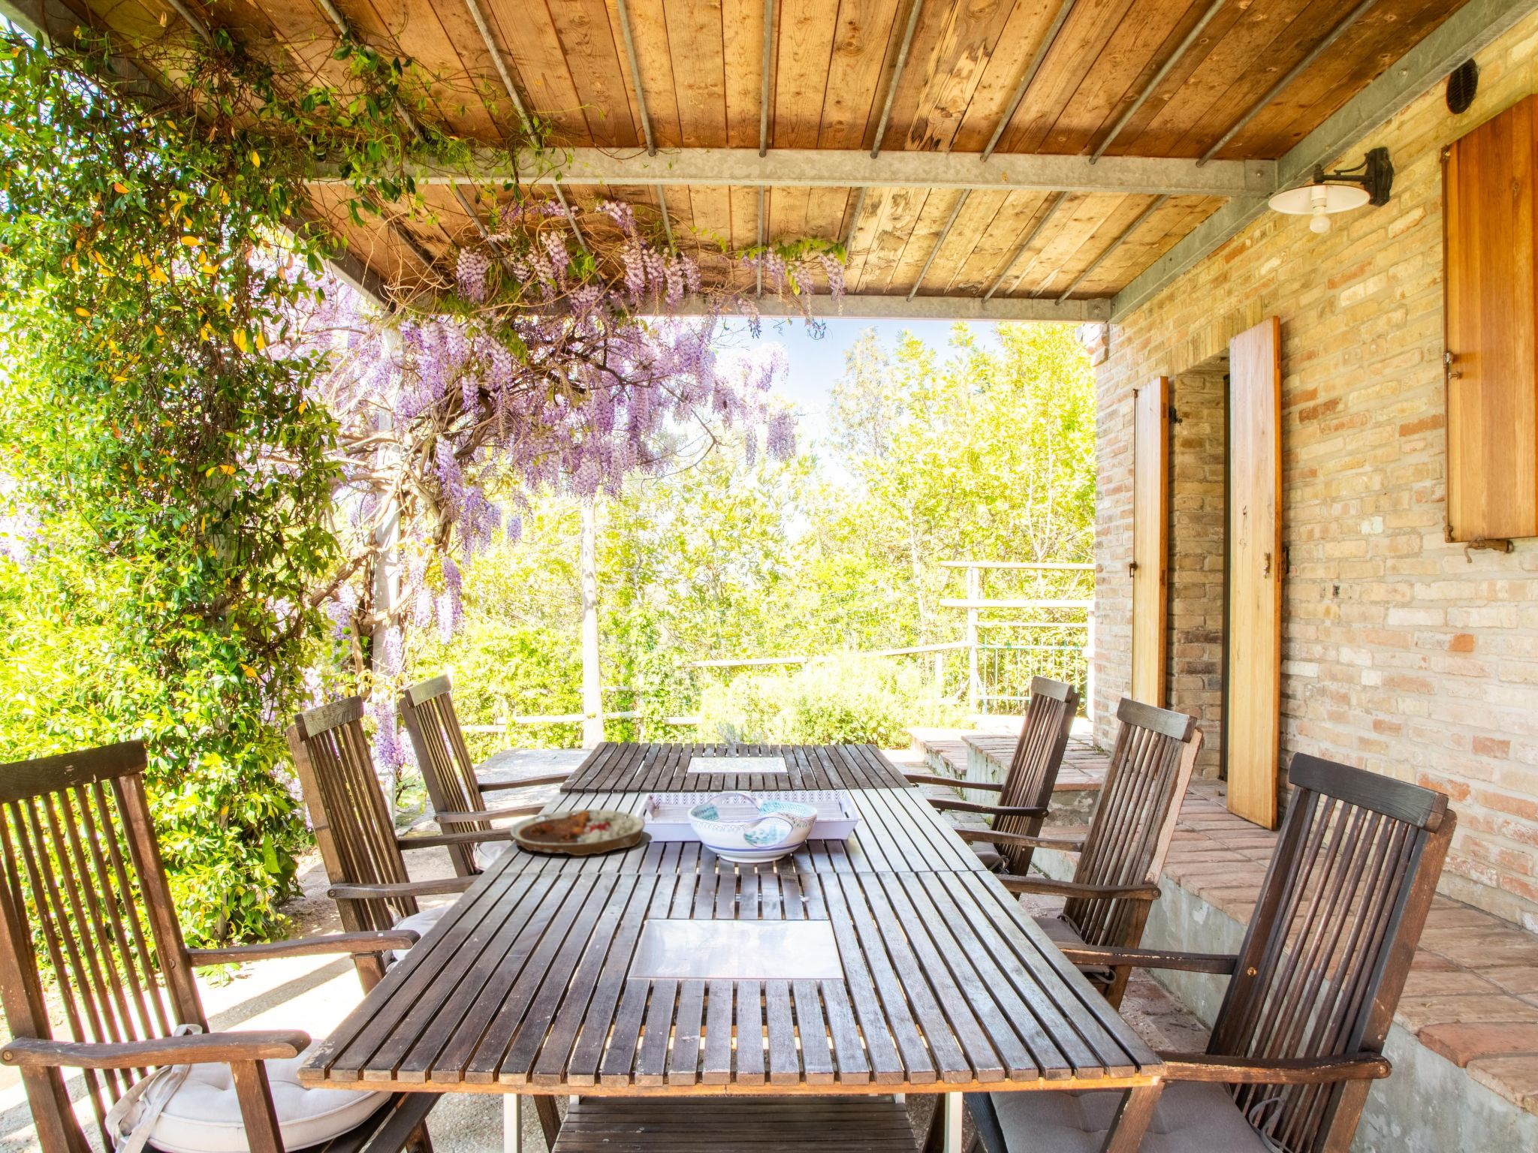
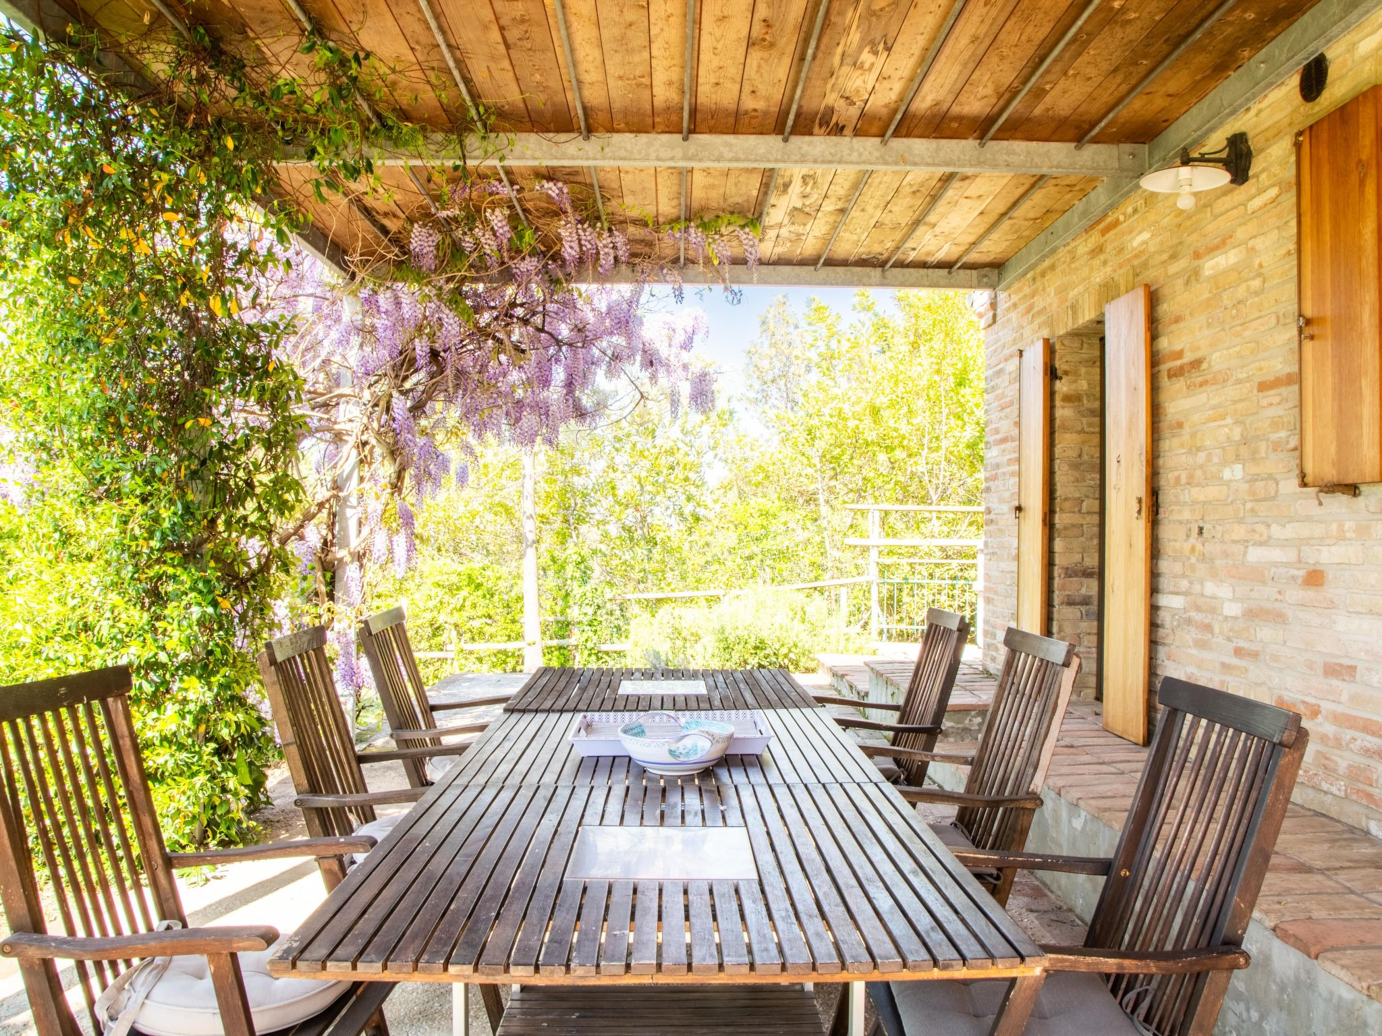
- plate (578, 826)
